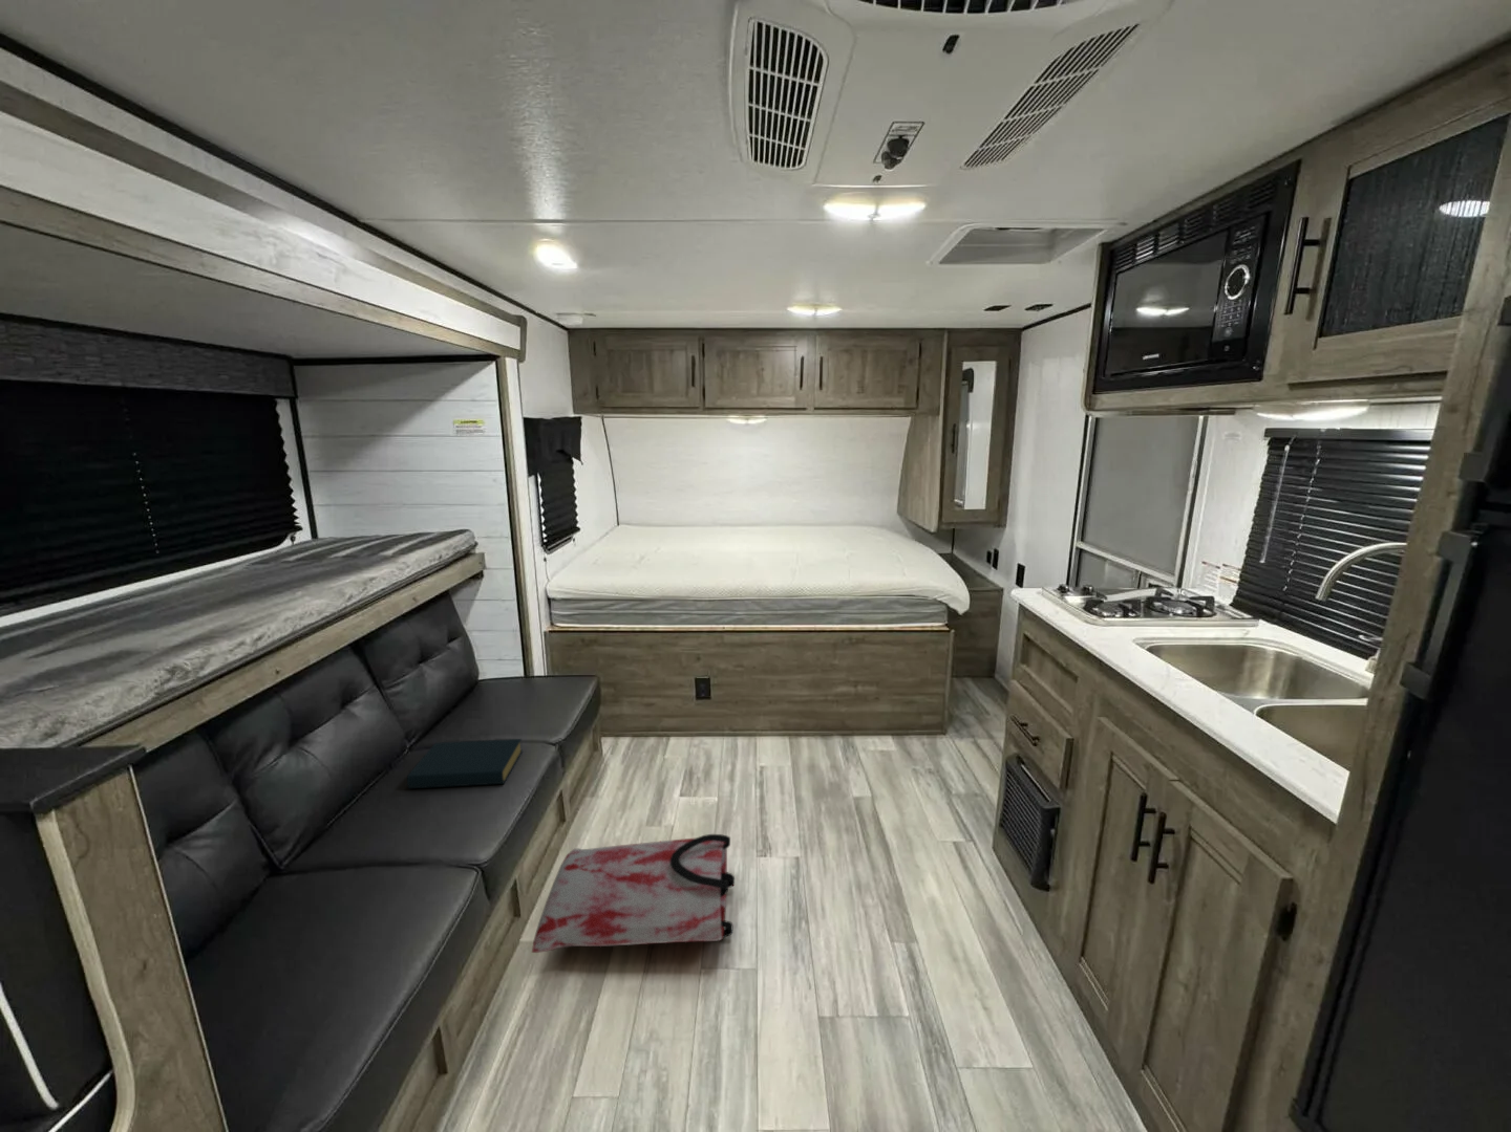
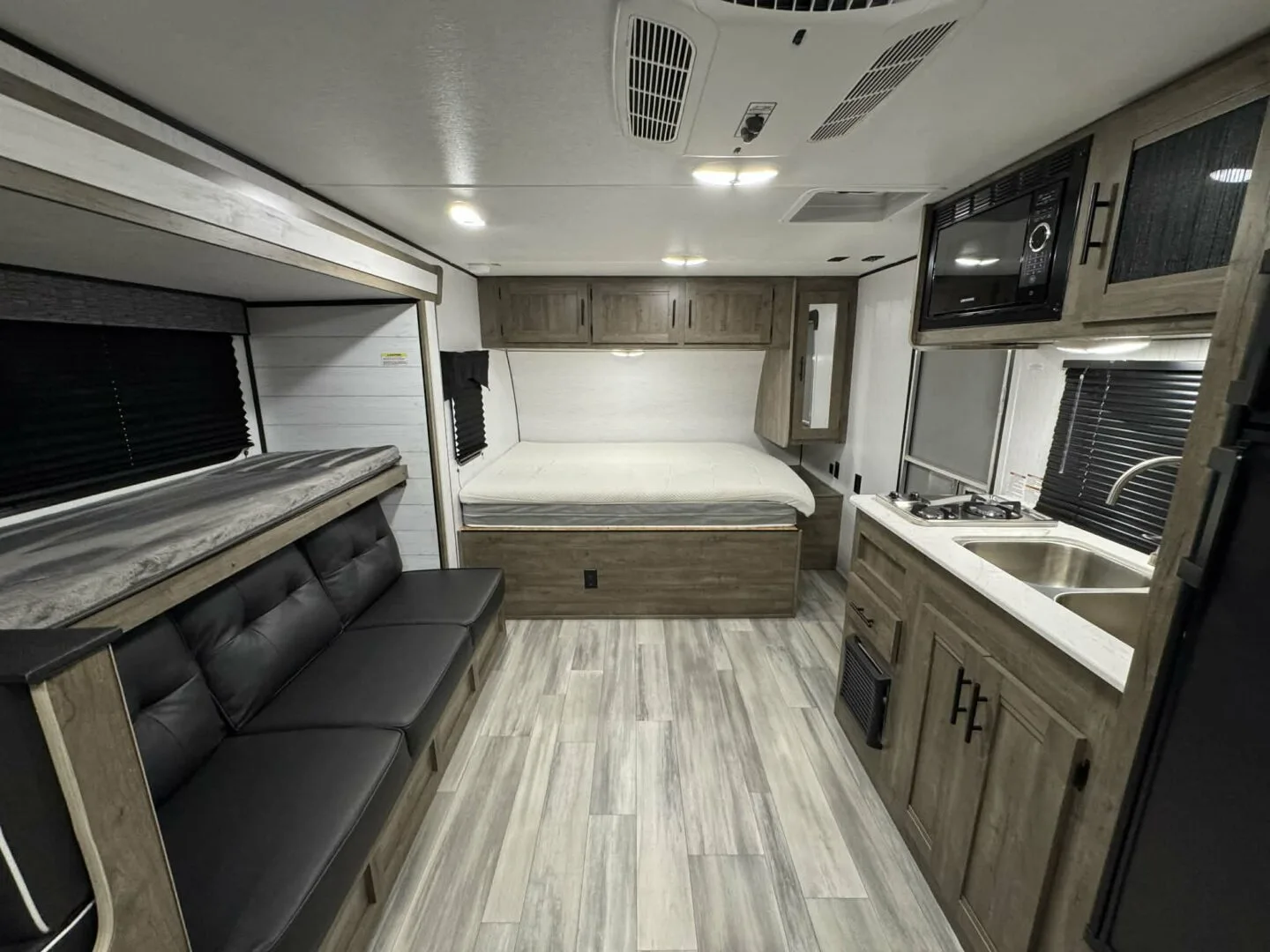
- bag (641, 885)
- hardback book (468, 762)
